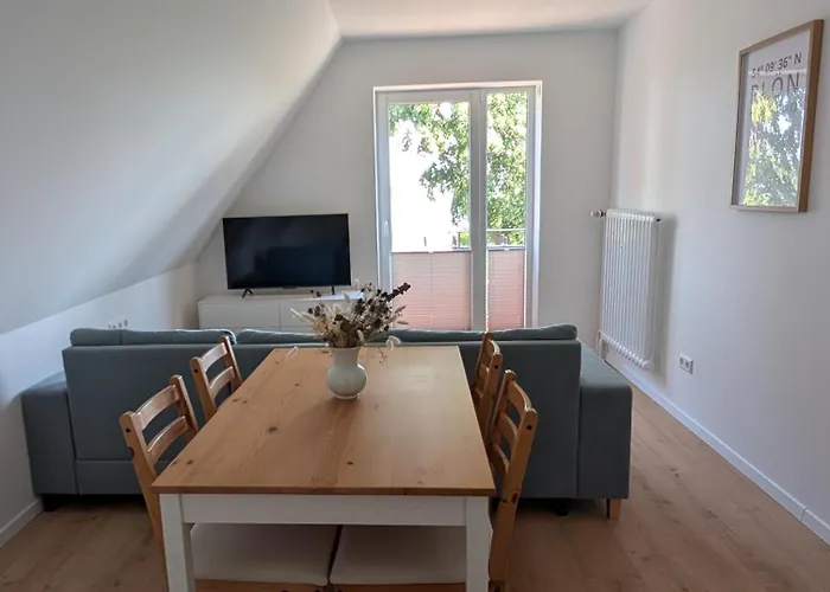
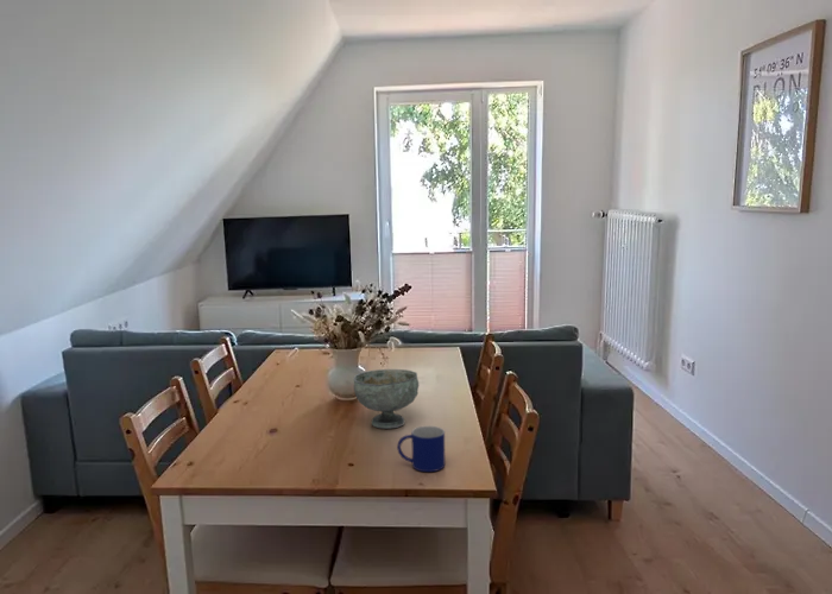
+ mug (421, 448)
+ bowl (385, 398)
